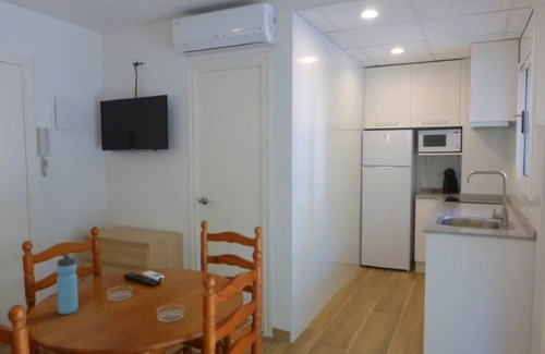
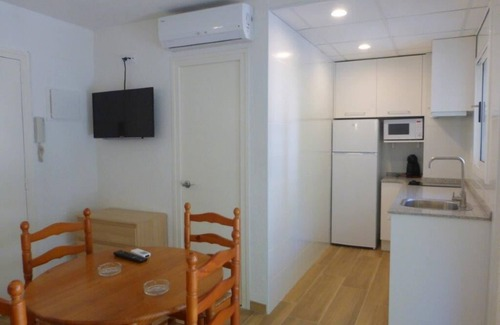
- water bottle (66, 283)
